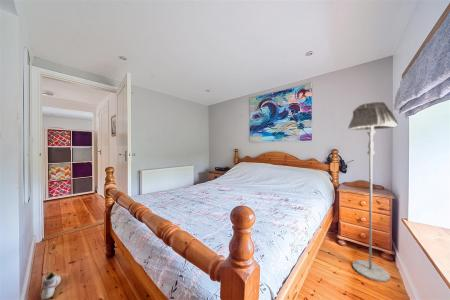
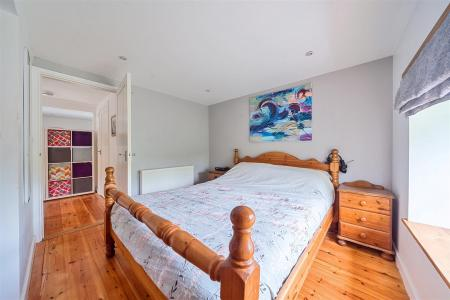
- shoe (50, 280)
- floor lamp (370, 187)
